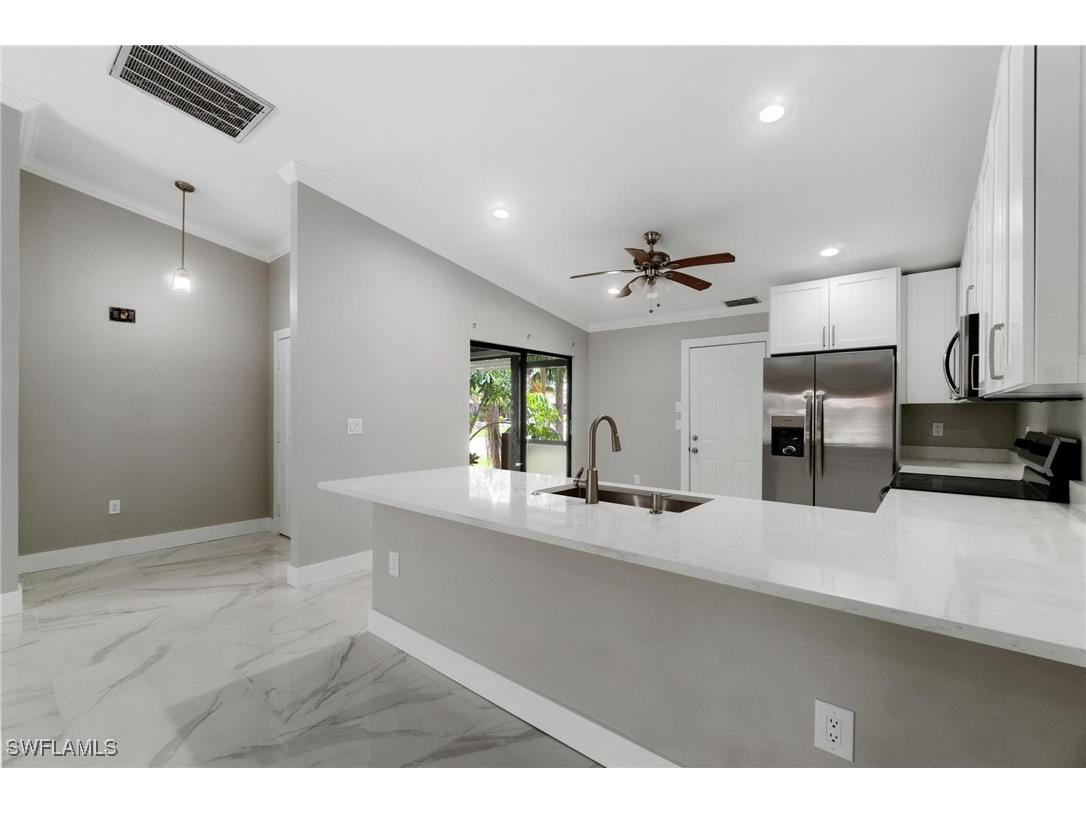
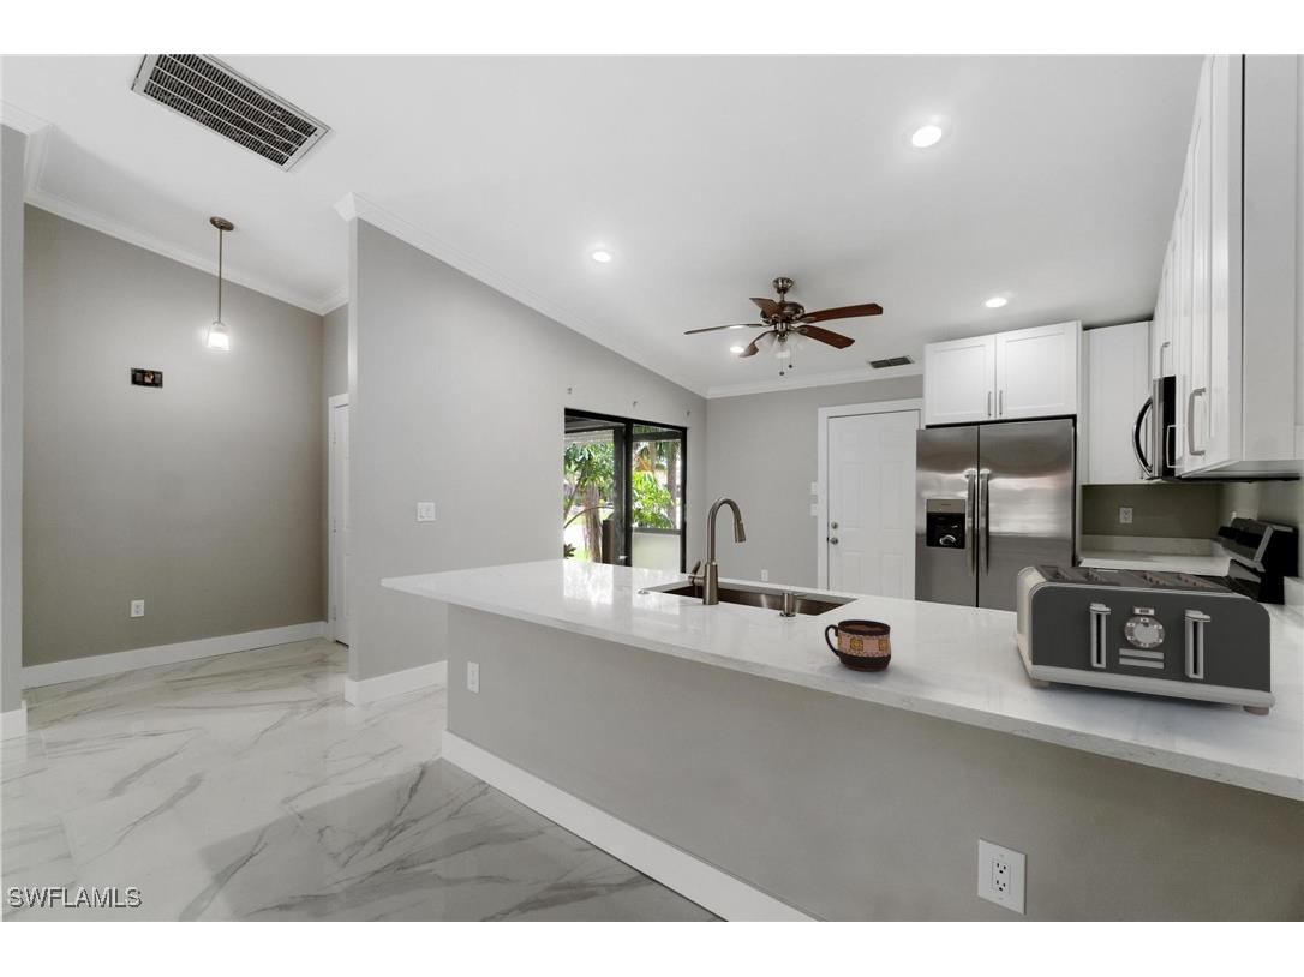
+ cup (861, 643)
+ toaster (1121, 625)
